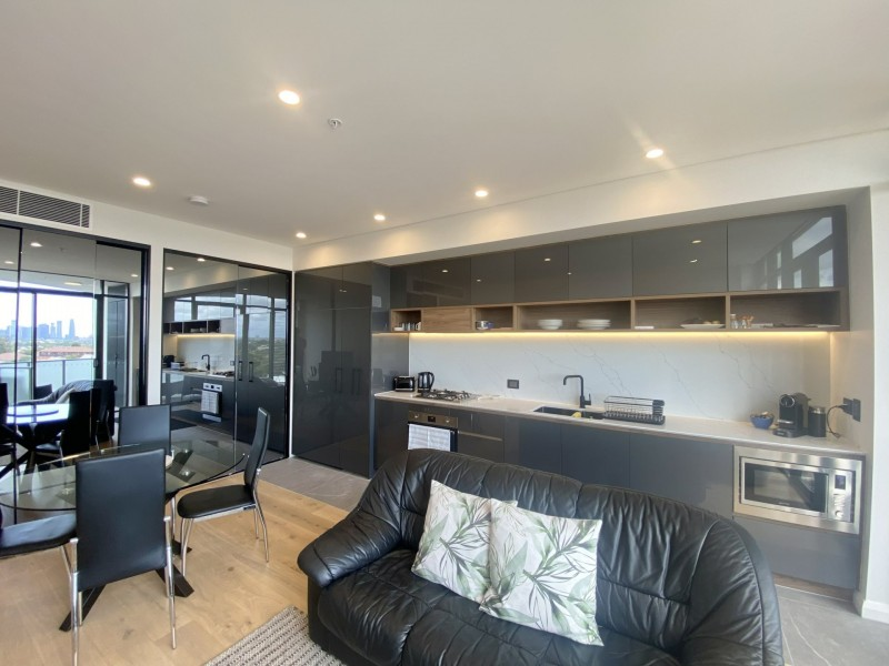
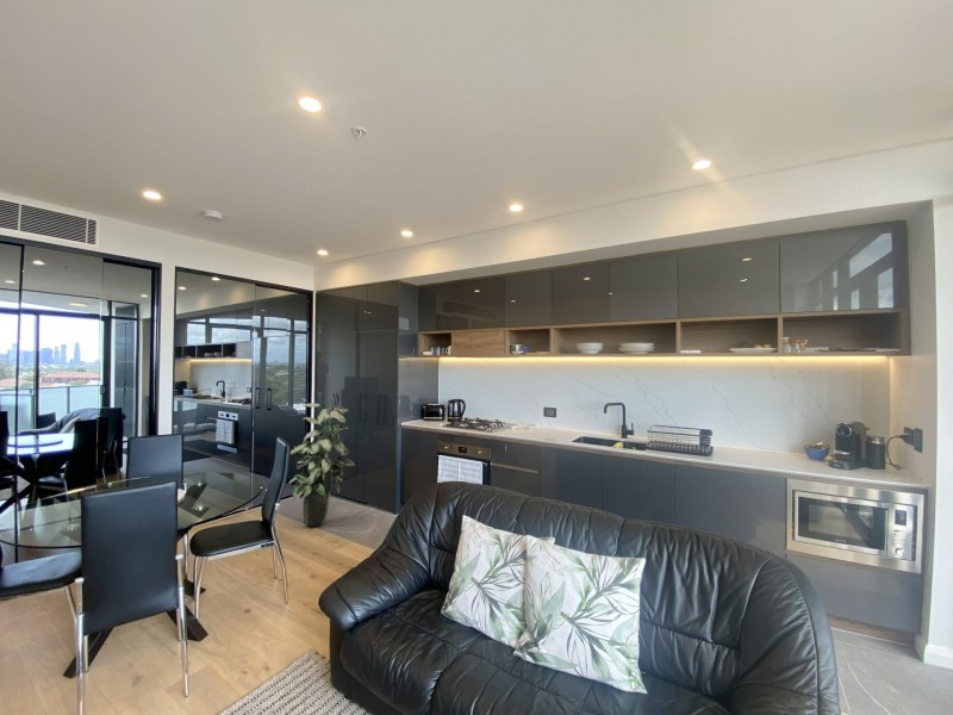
+ indoor plant (318, 462)
